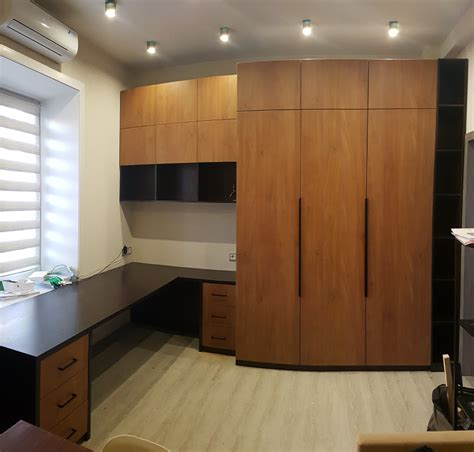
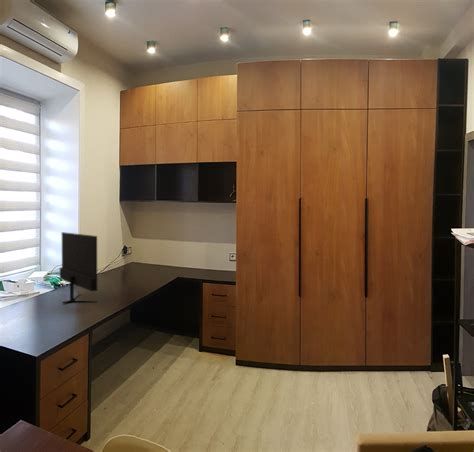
+ monitor (77, 267)
